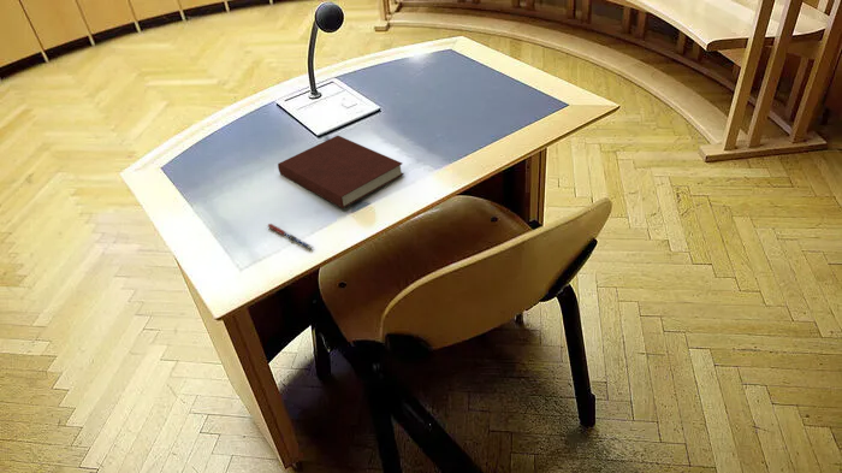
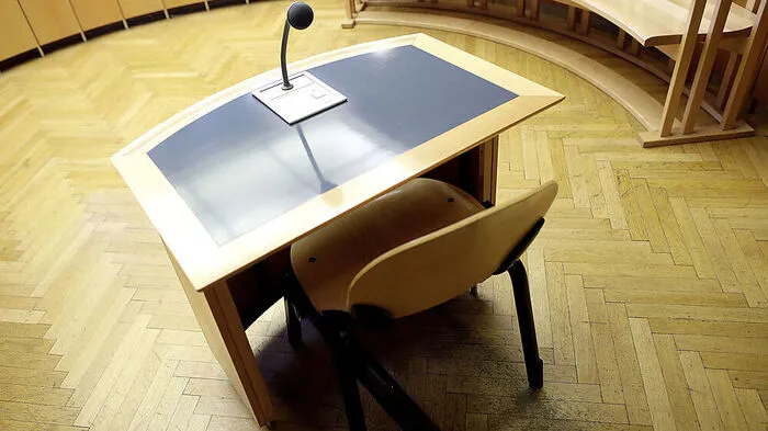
- notebook (339, 168)
- pen (289, 235)
